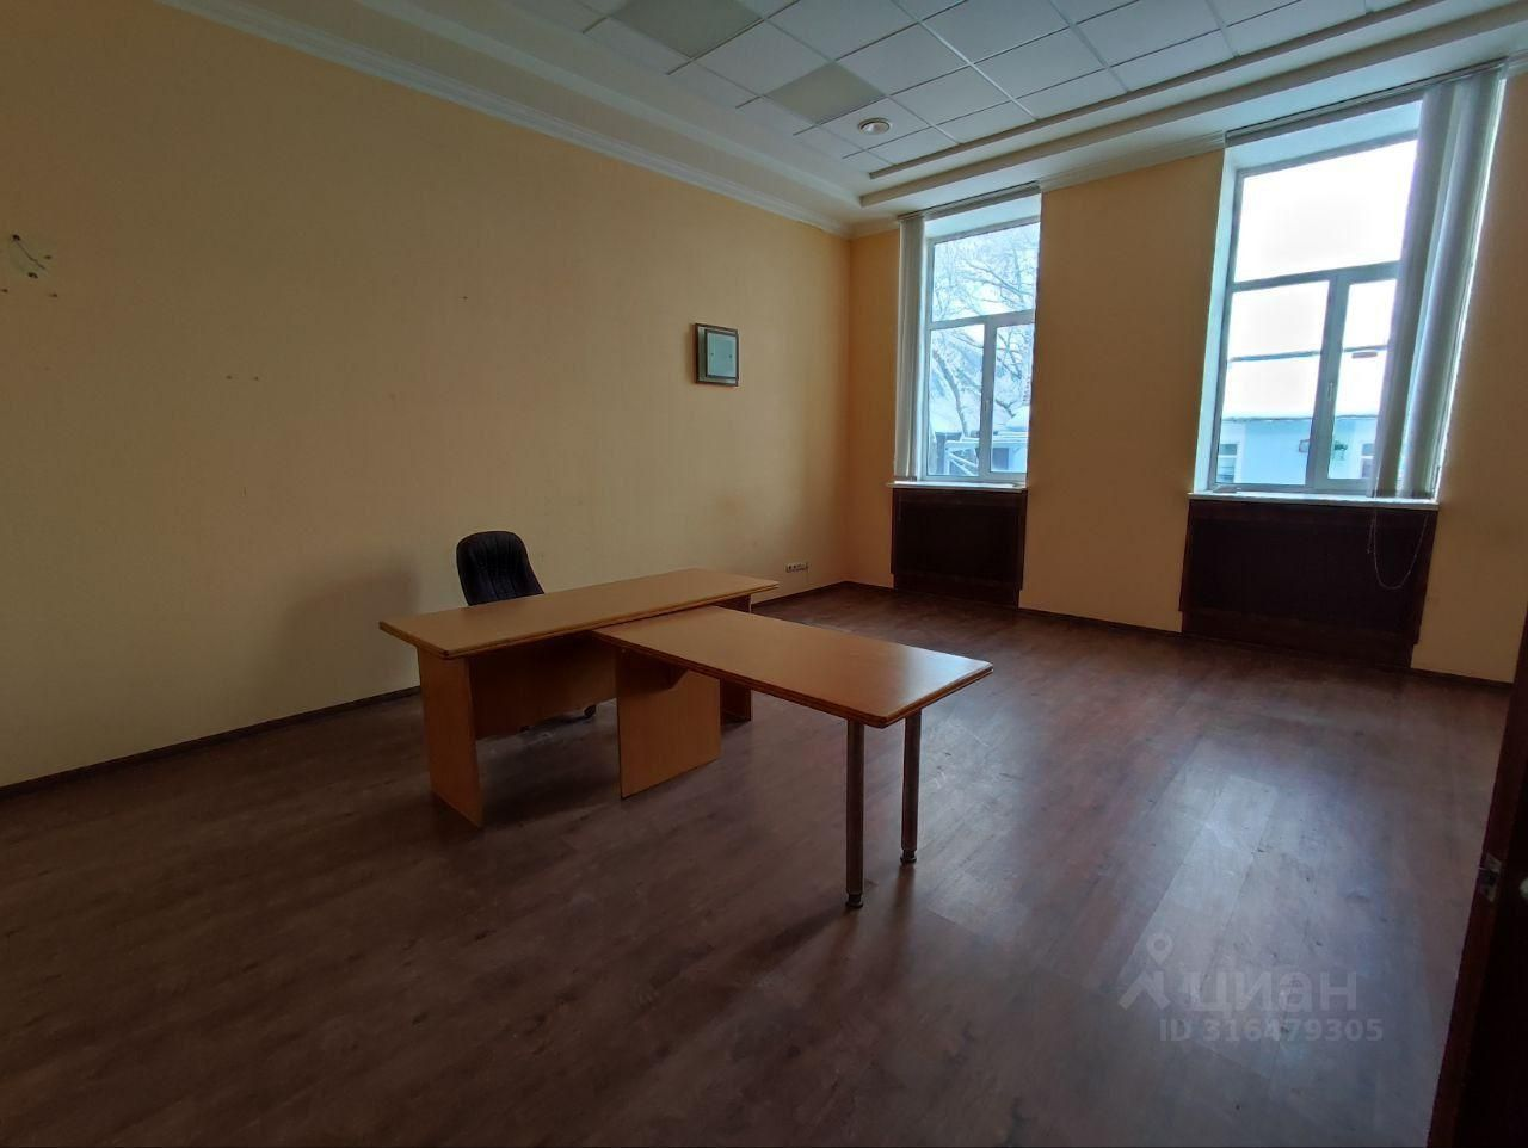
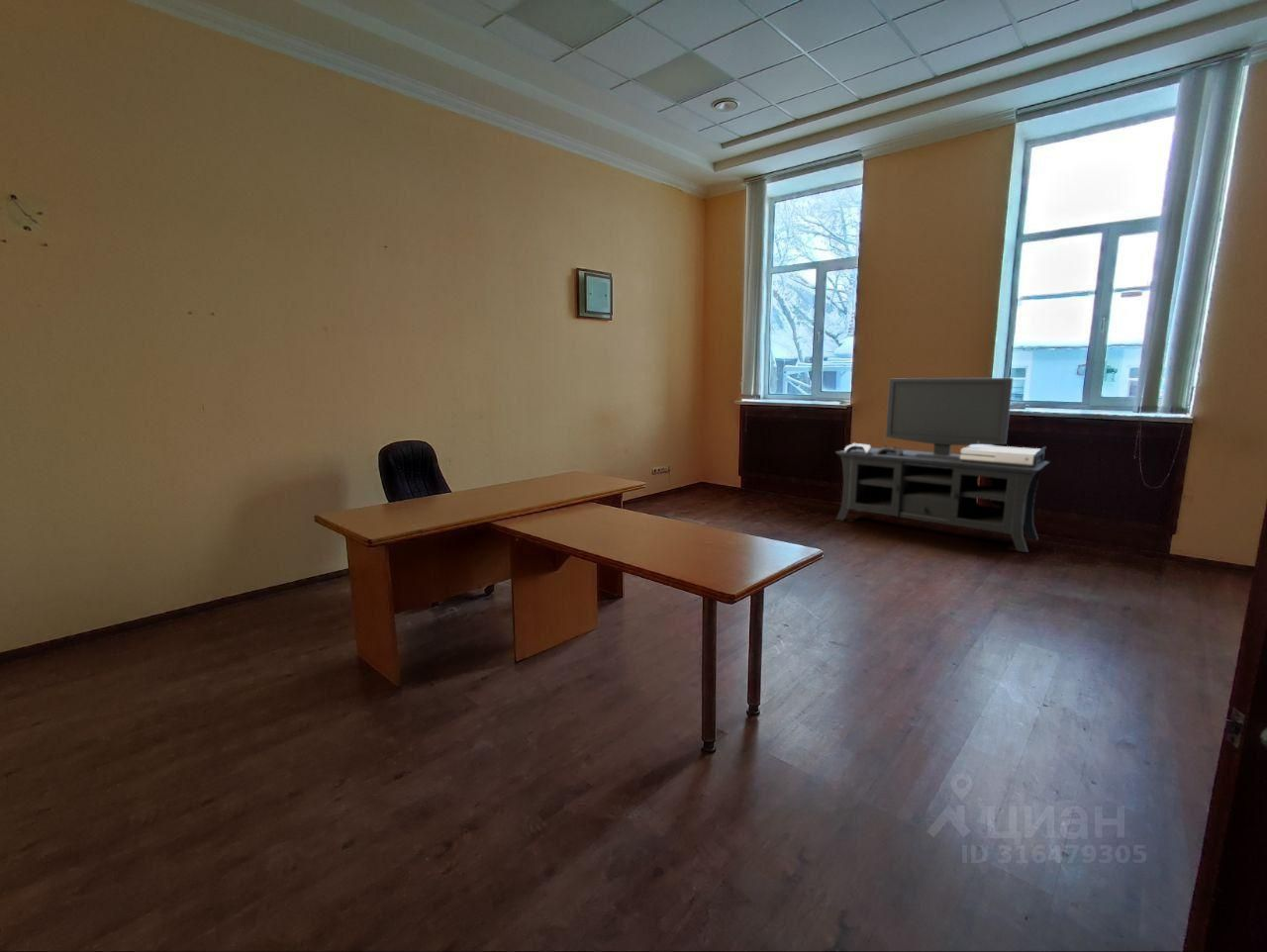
+ media console (934, 455)
